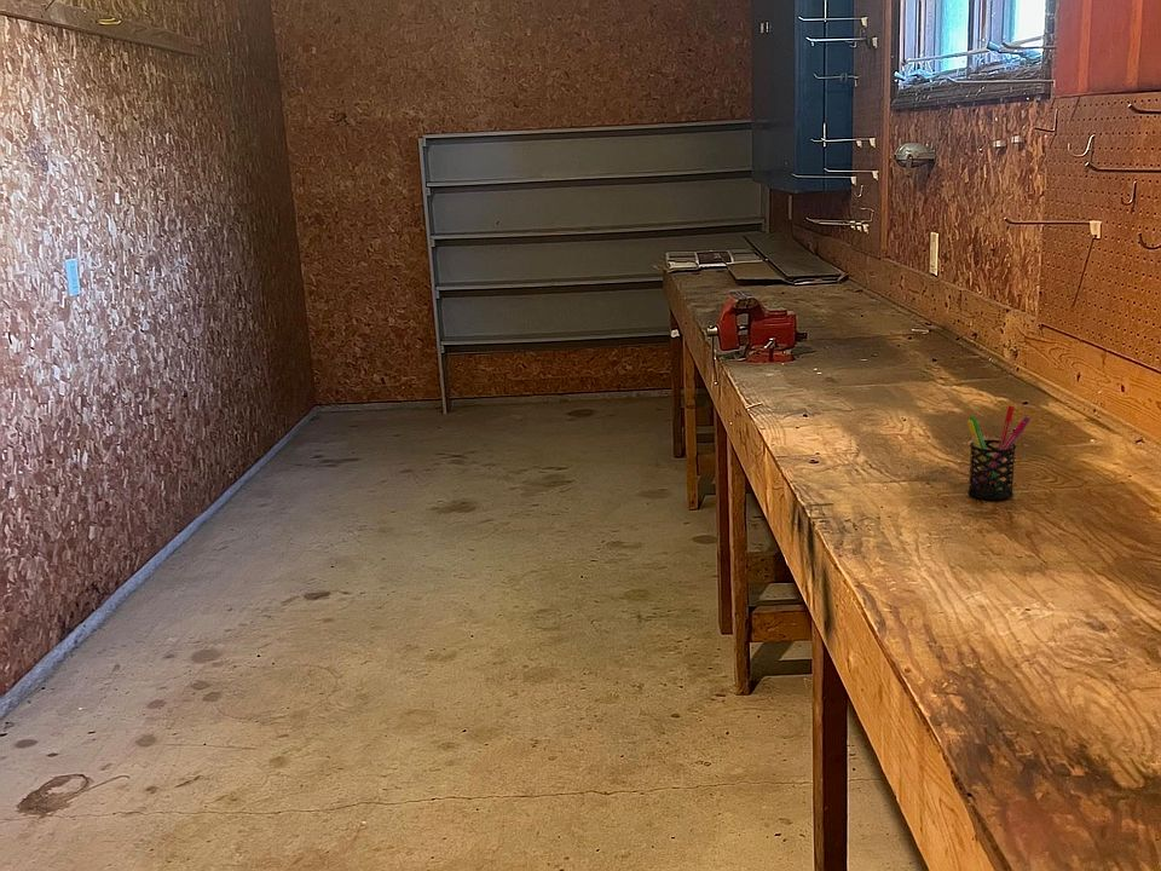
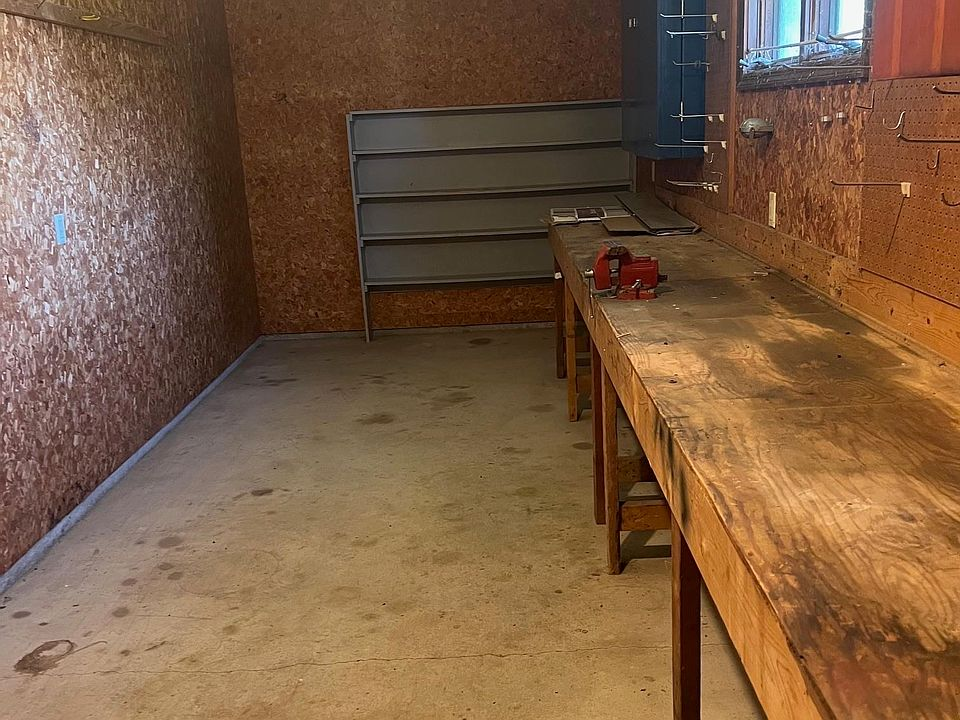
- pen holder (990, 450)
